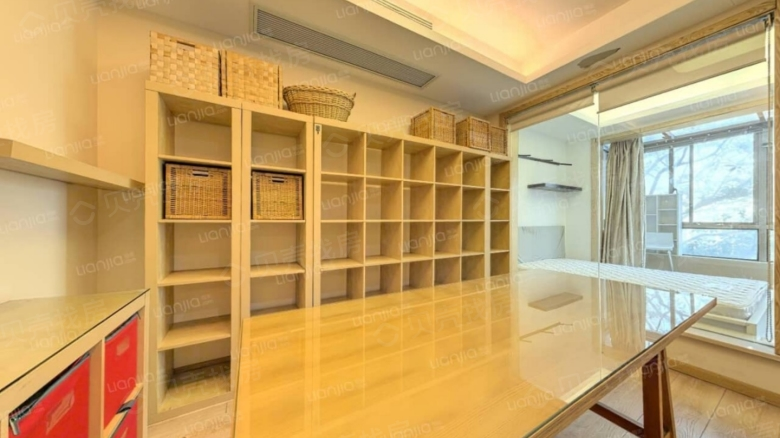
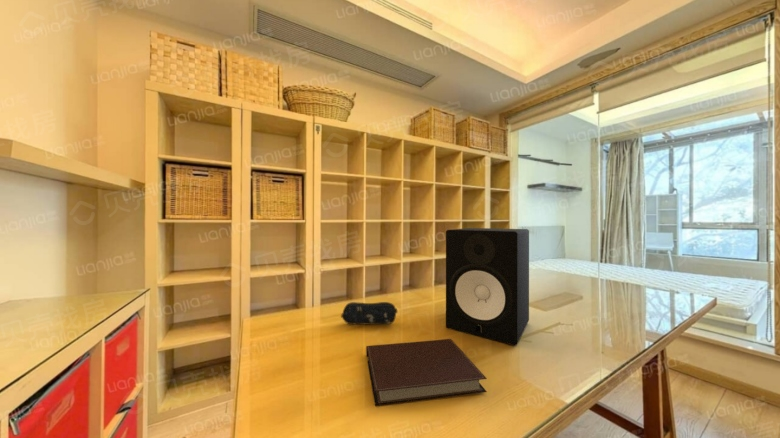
+ notebook (419, 365)
+ speaker (488, 277)
+ pencil case (369, 313)
